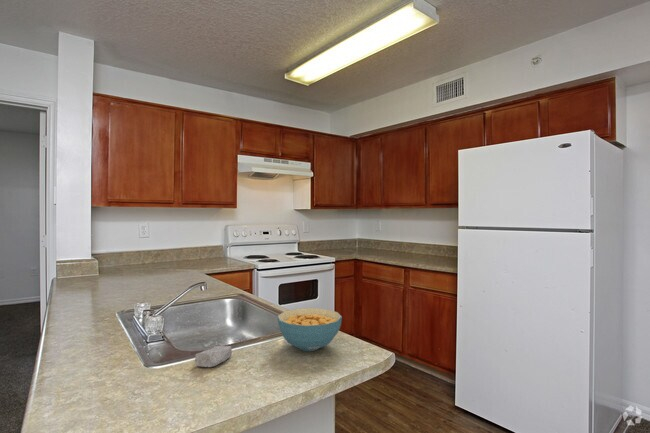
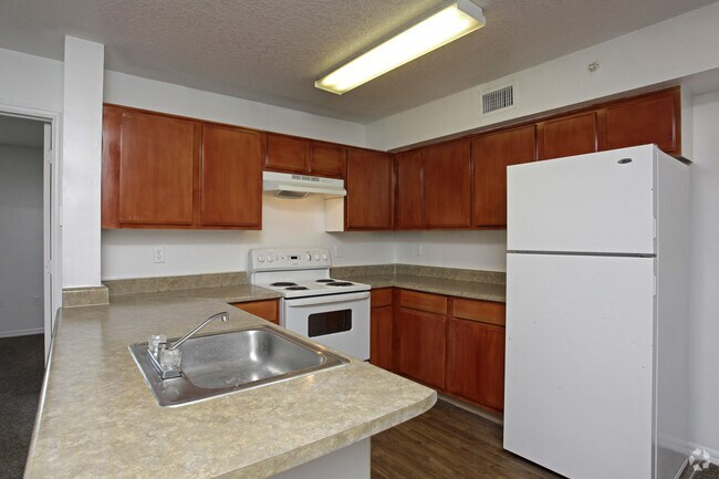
- cereal bowl (309, 331)
- soap bar (215, 354)
